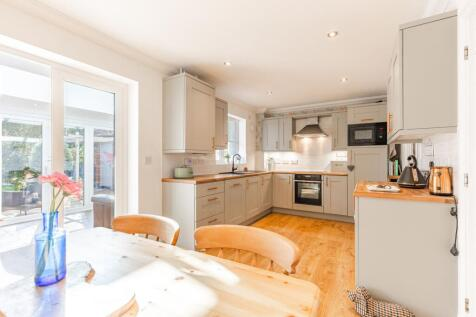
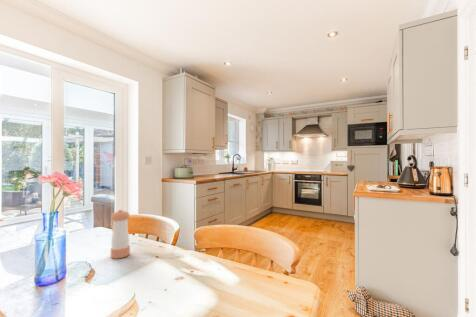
+ pepper shaker (120, 232)
